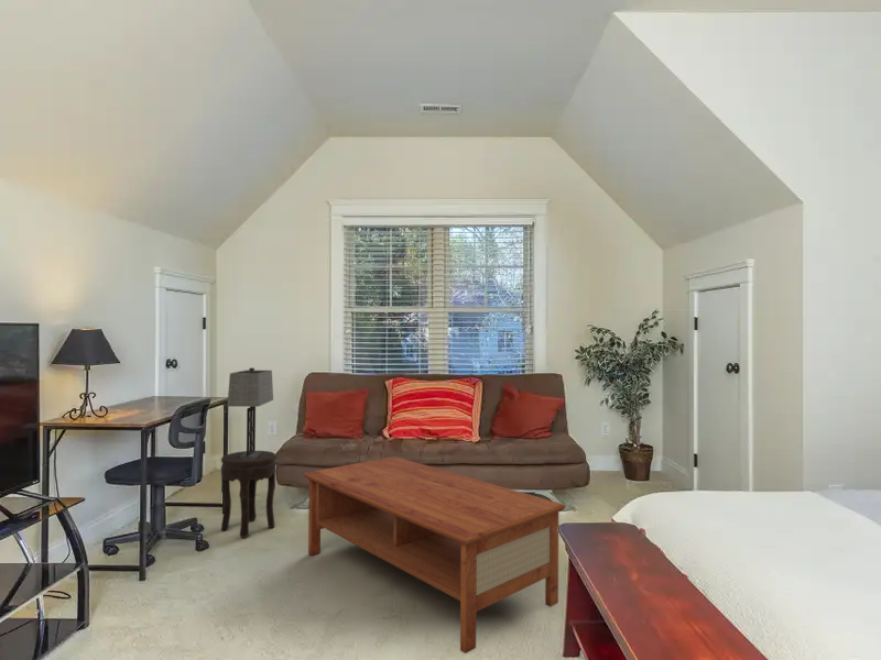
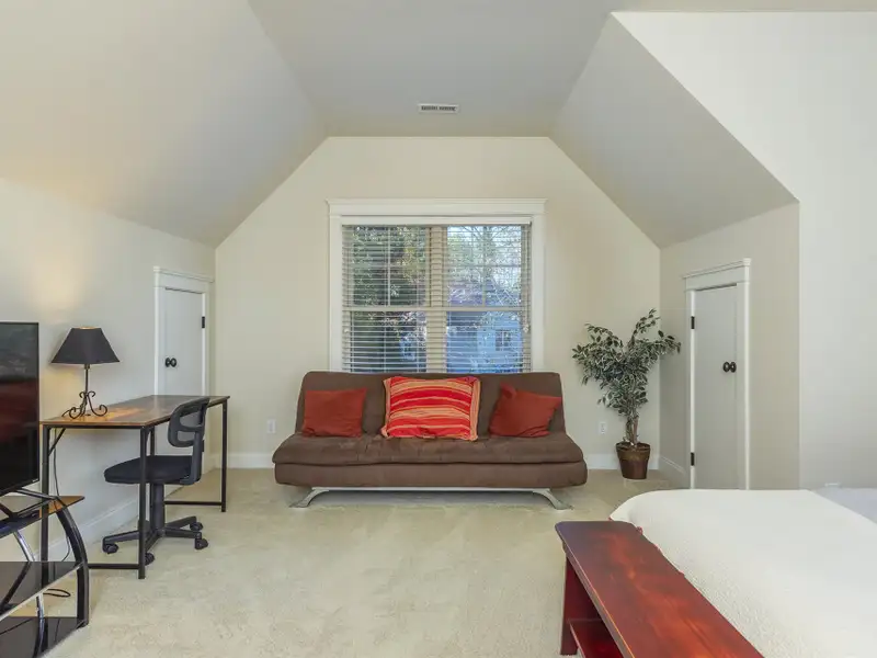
- table lamp (251, 411)
- coffee table (421, 531)
- side table (248, 492)
